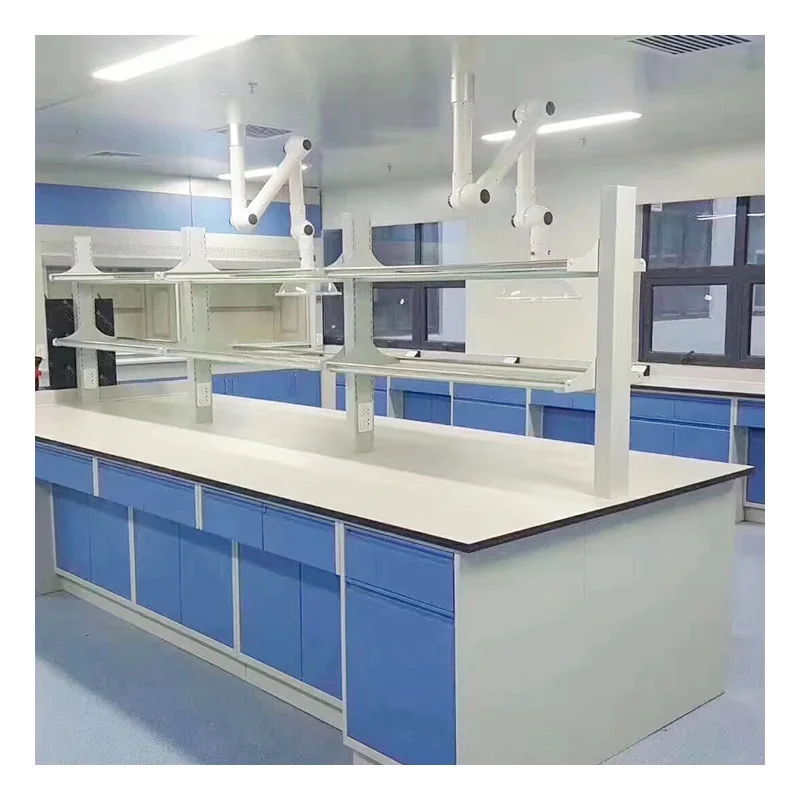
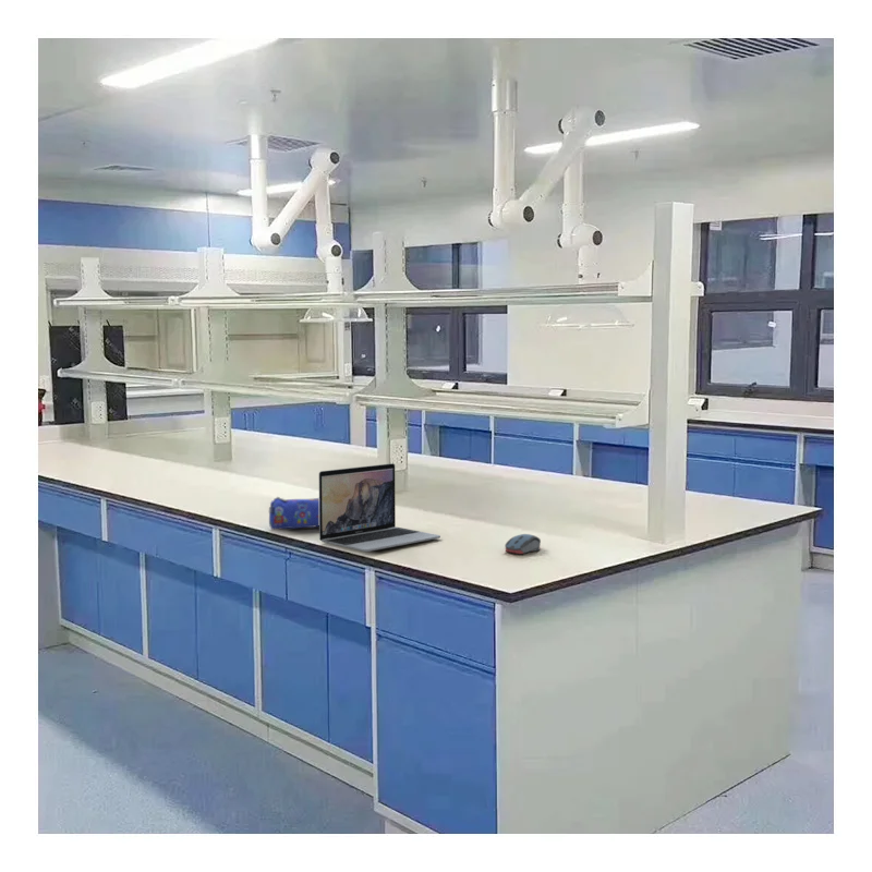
+ computer mouse (523, 542)
+ laptop (380, 505)
+ pencil case (304, 511)
